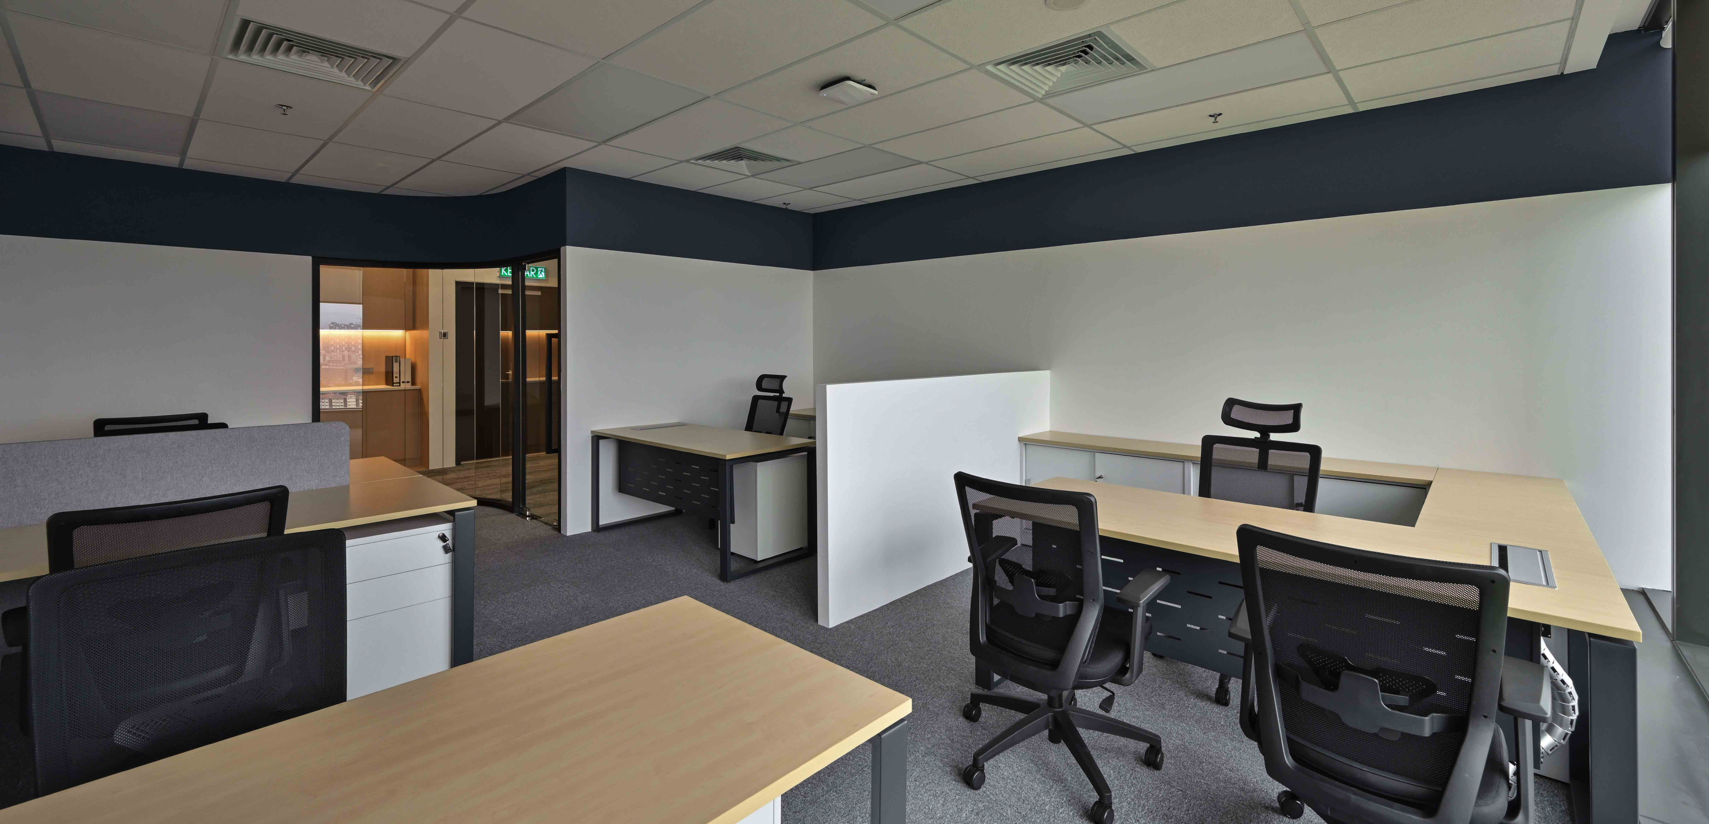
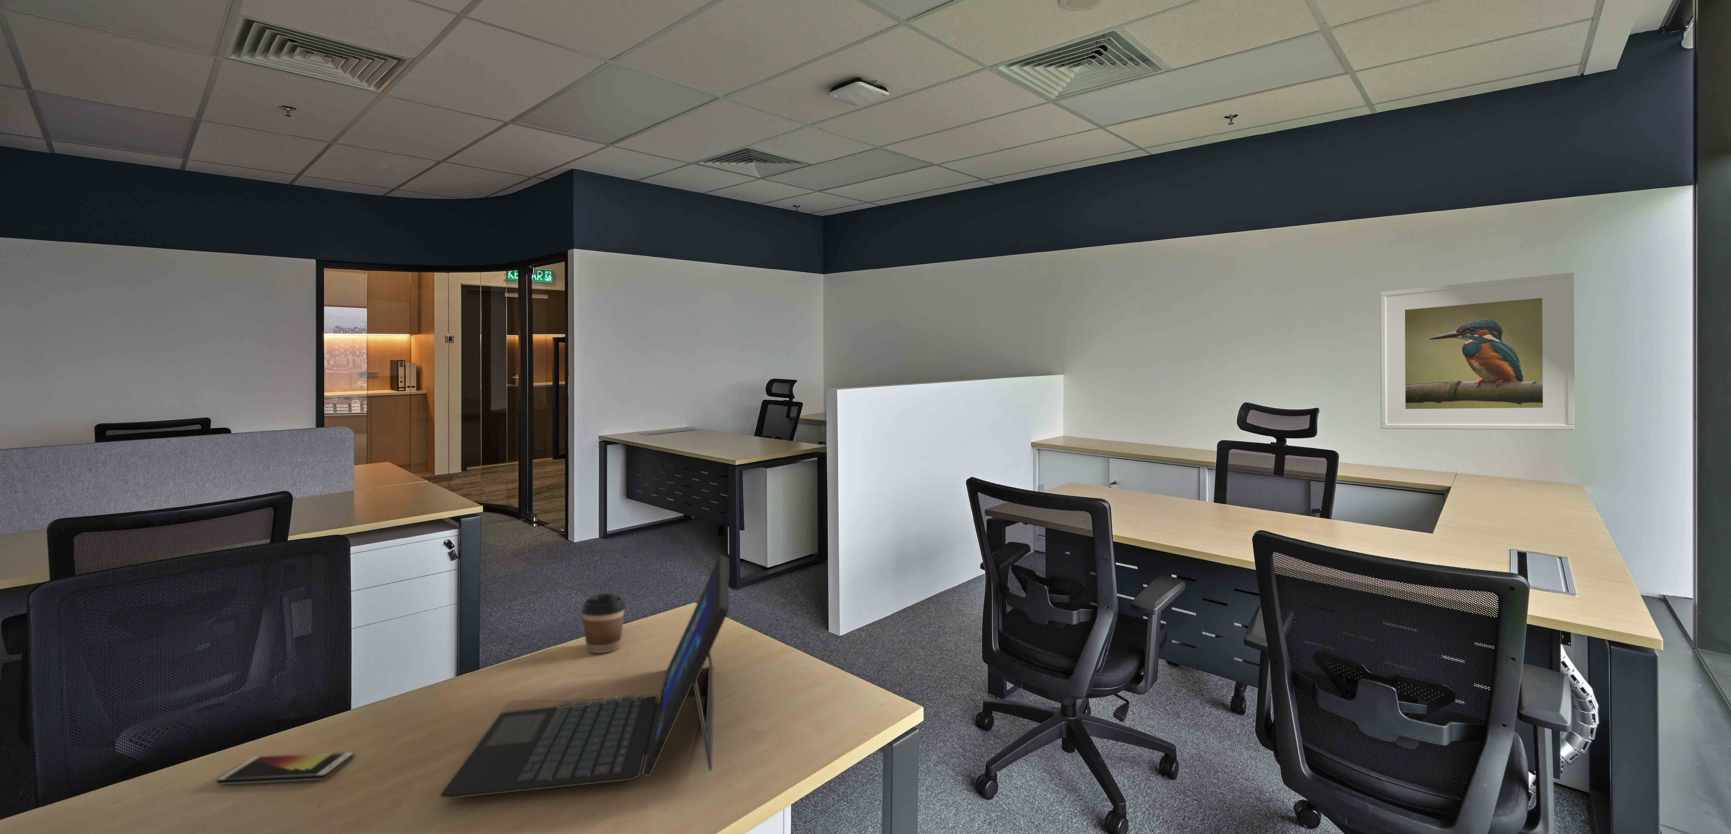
+ laptop (618, 696)
+ smartphone (288, 768)
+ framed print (1470, 356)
+ coffee cup (604, 620)
